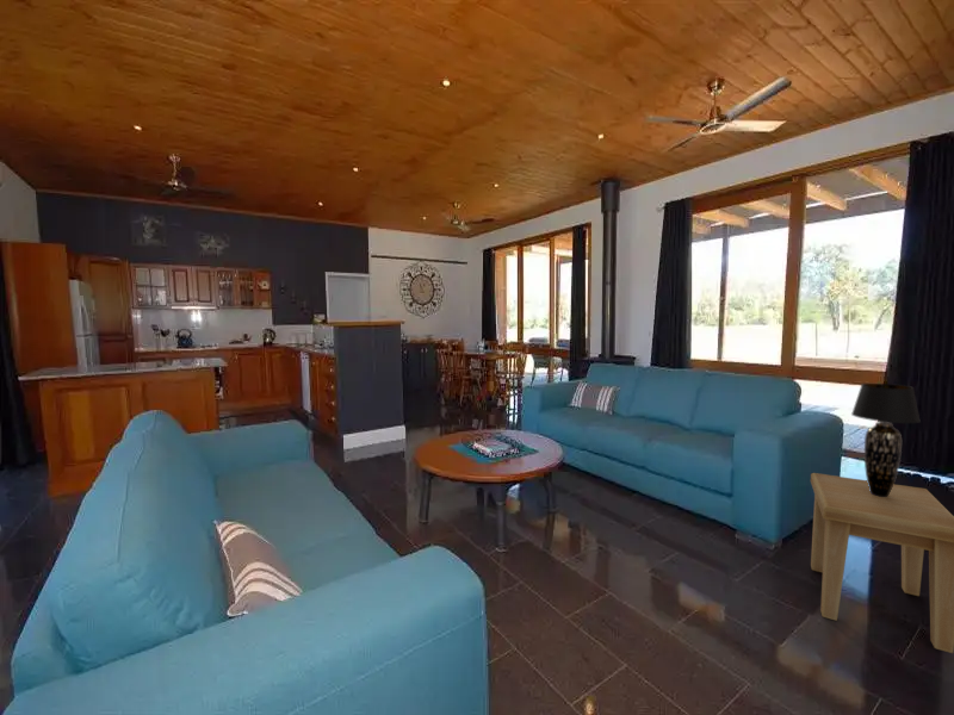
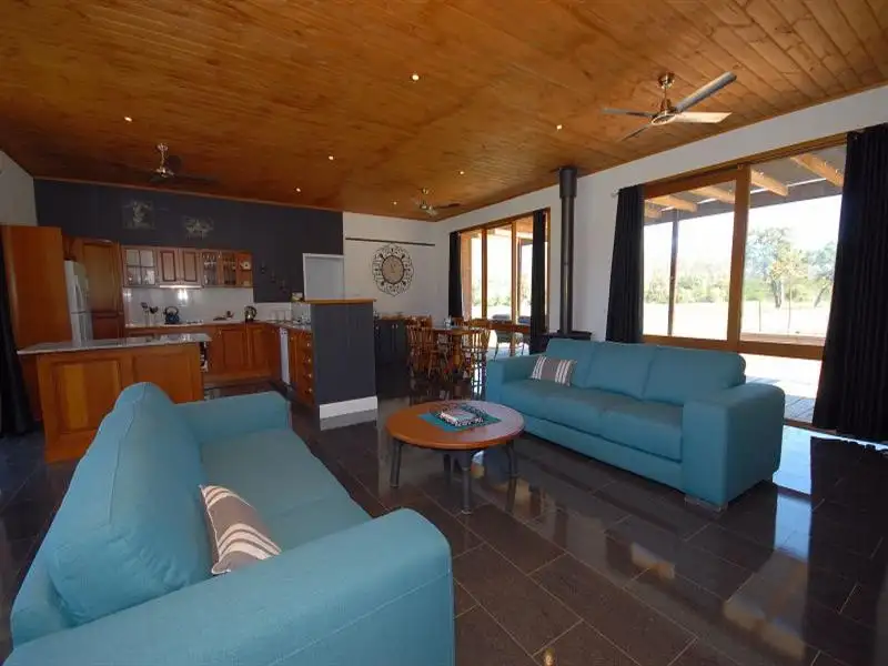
- side table (878, 540)
- table lamp (882, 440)
